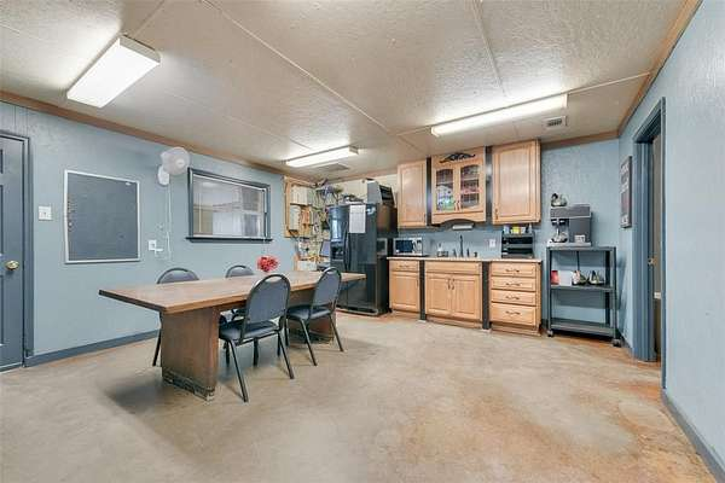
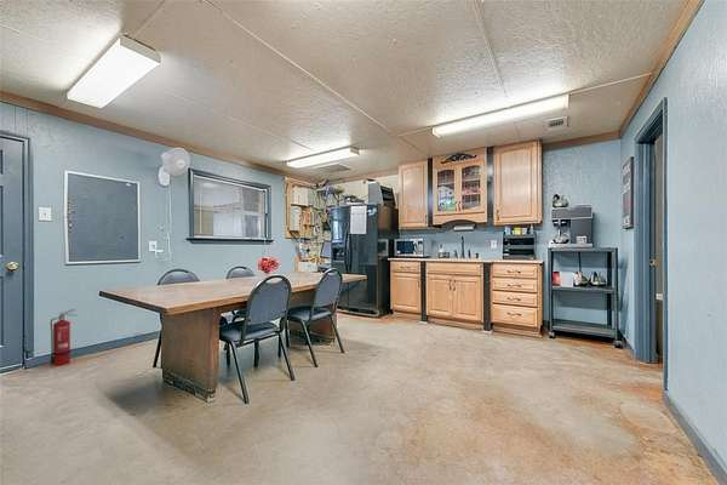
+ fire extinguisher (63, 336)
